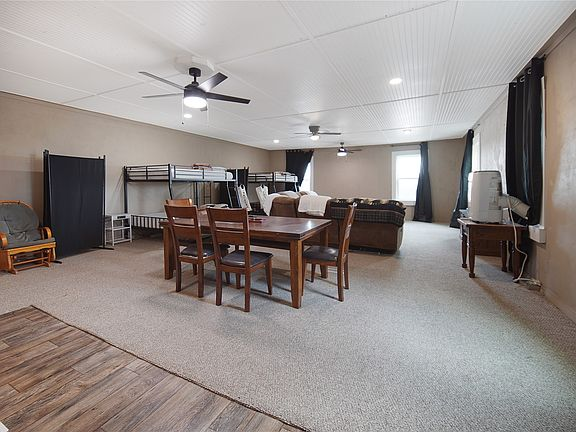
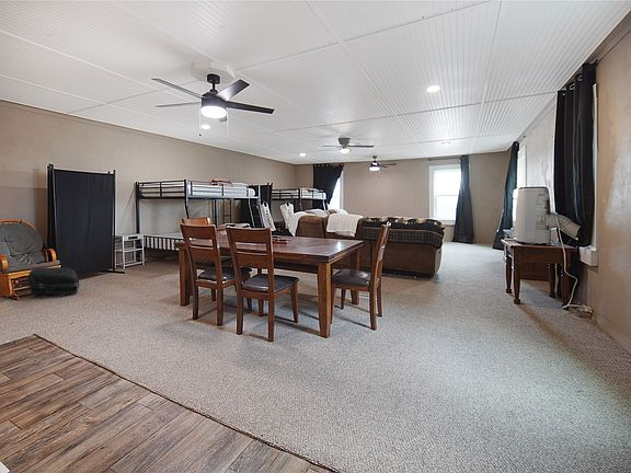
+ backpack (54, 281)
